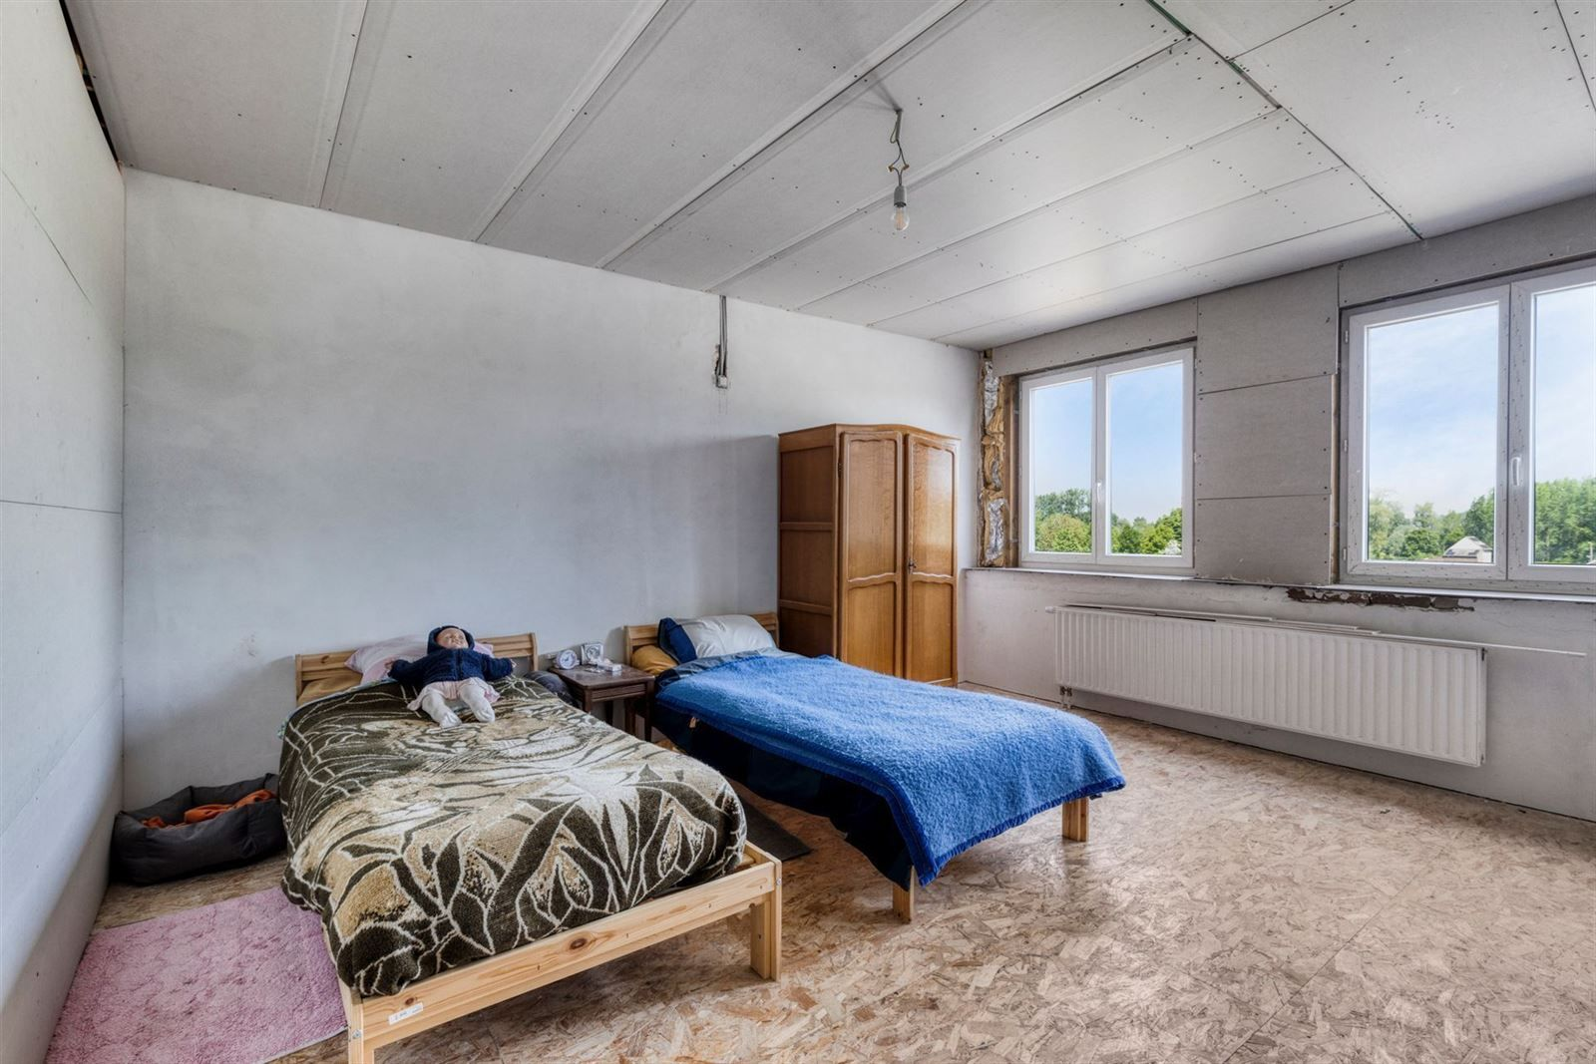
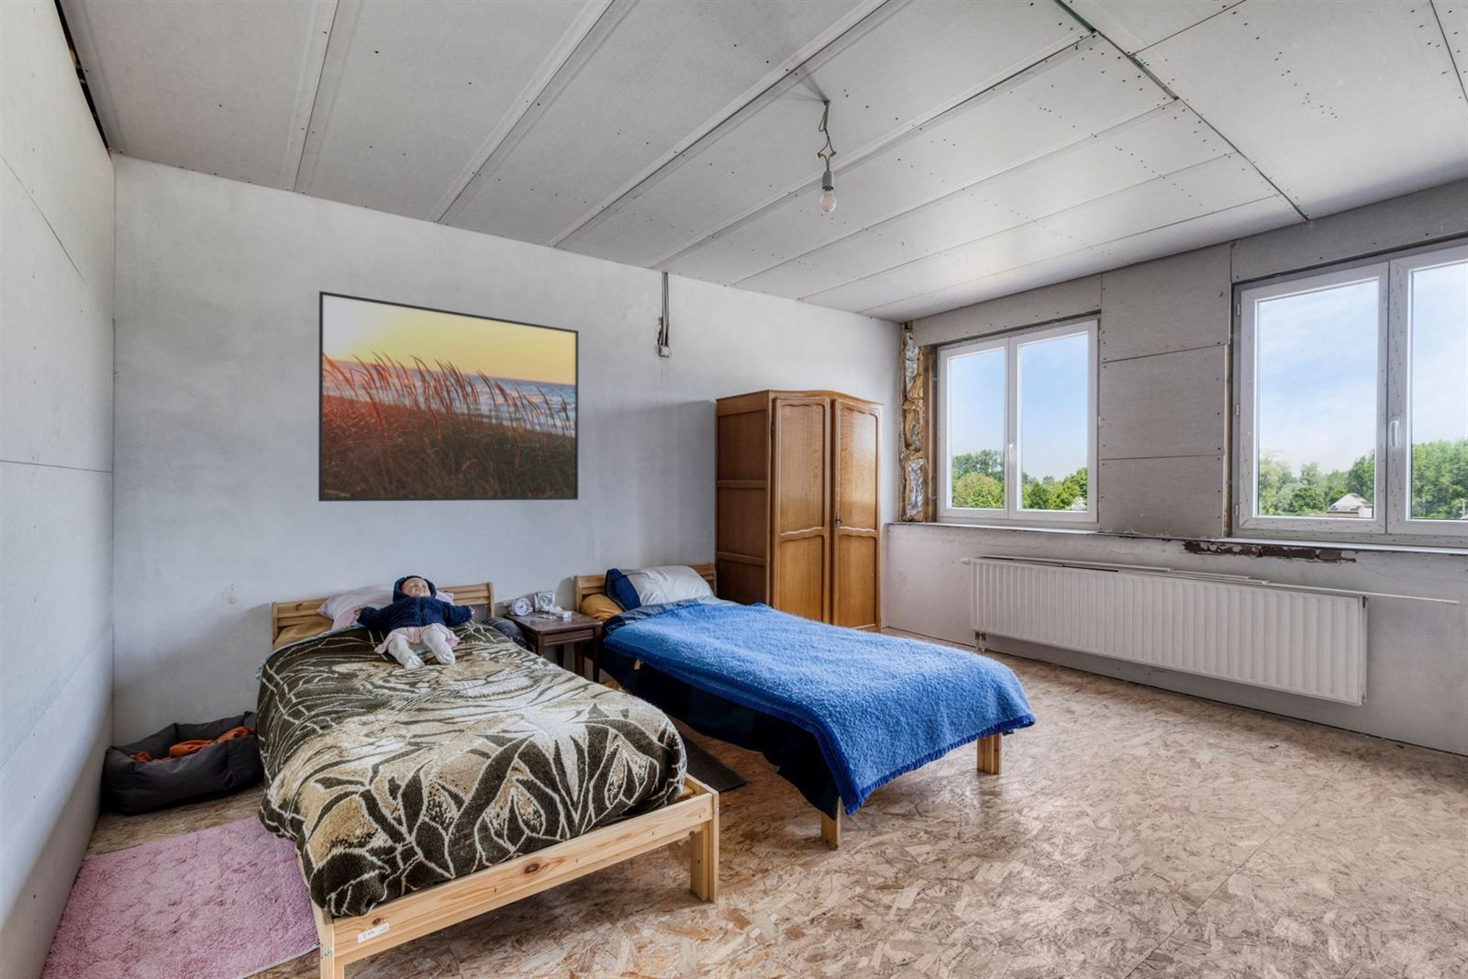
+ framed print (462, 406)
